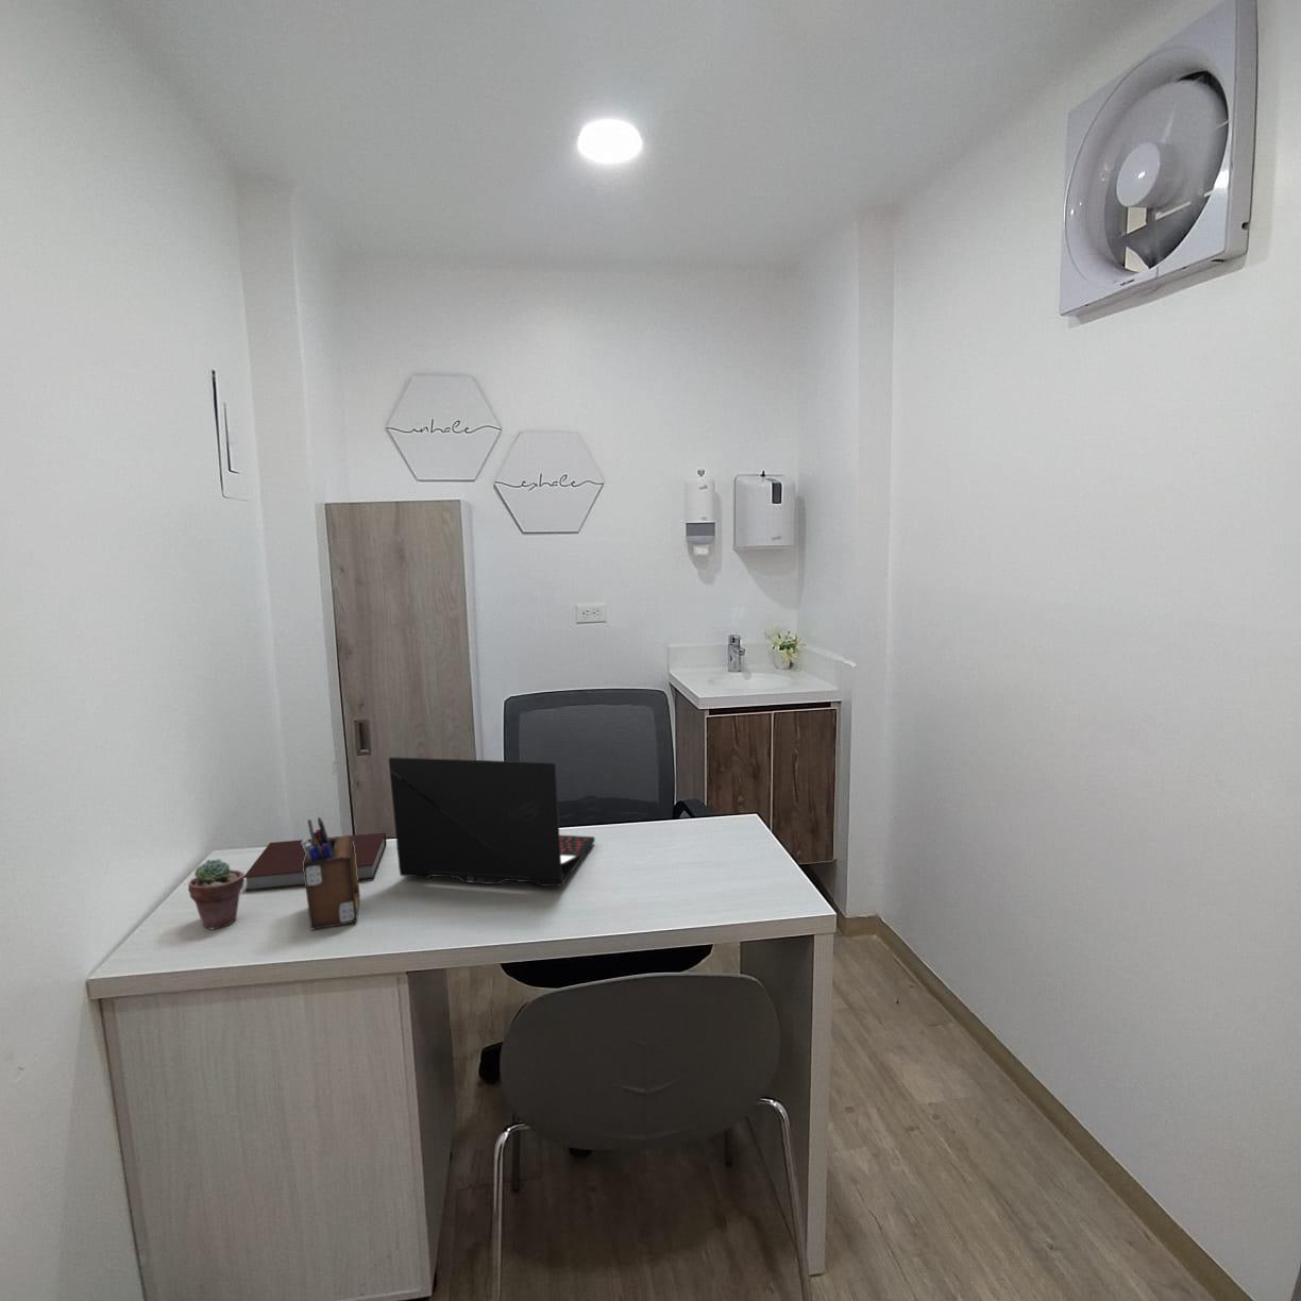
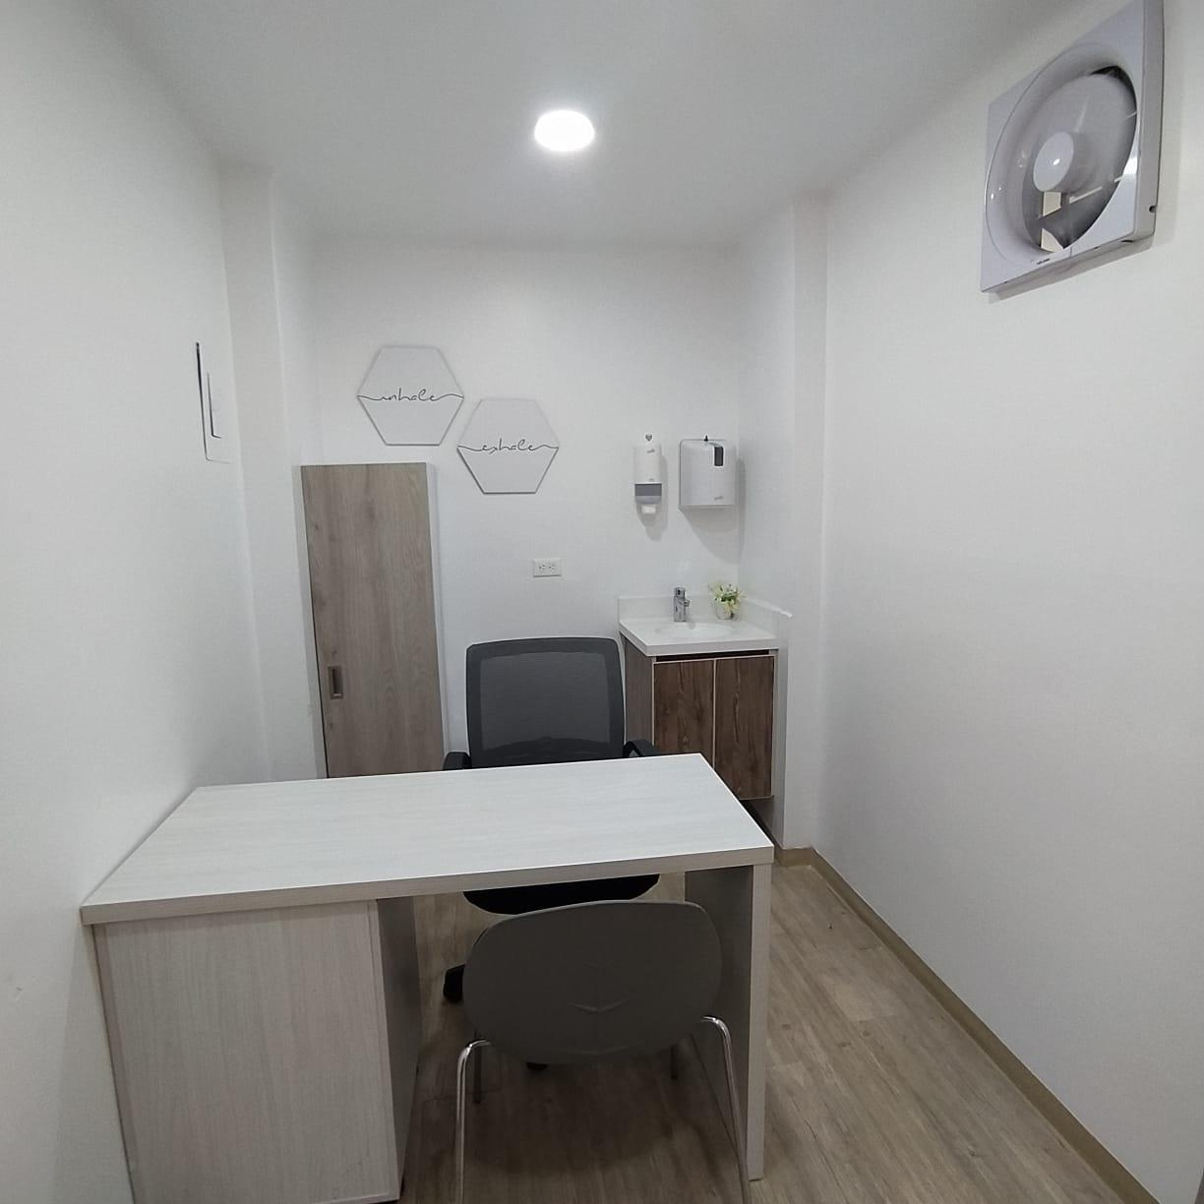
- laptop (498, 803)
- desk organizer (331, 869)
- potted succulent (217, 891)
- notebook (305, 853)
